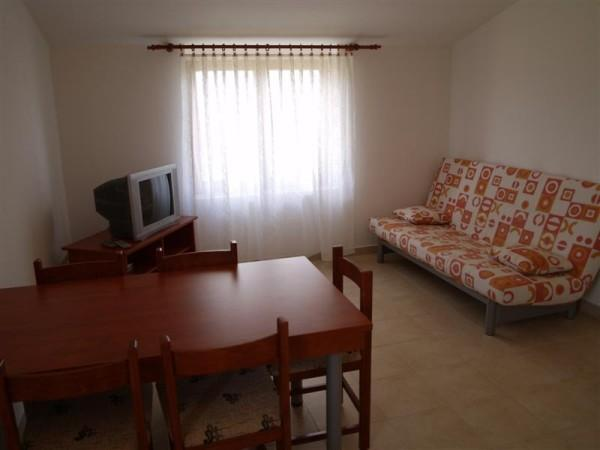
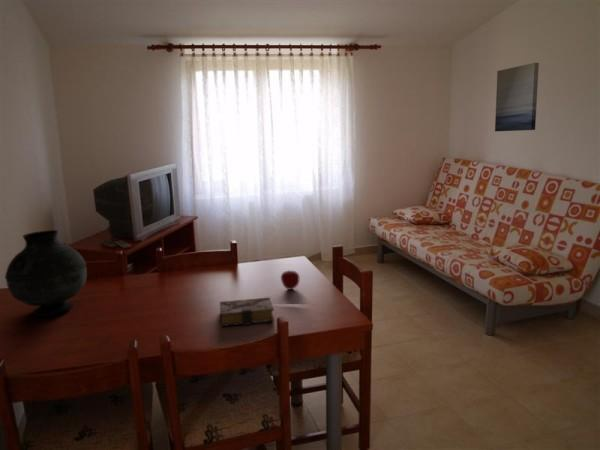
+ apple (290, 279)
+ wall art (515, 99)
+ book (246, 310)
+ vase (47, 271)
